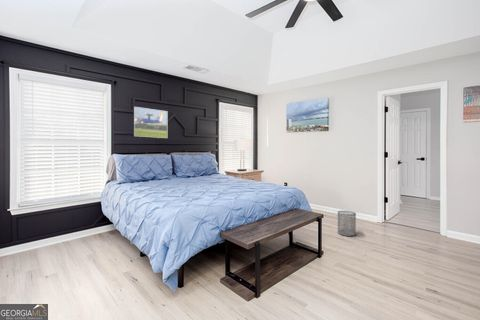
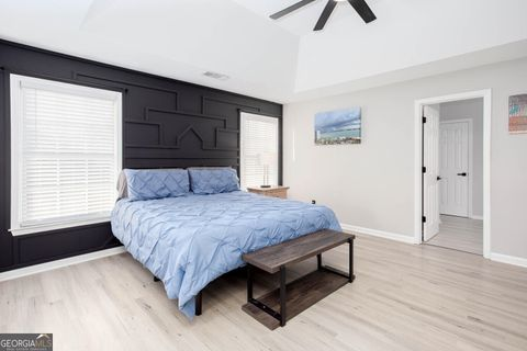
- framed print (151, 123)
- wastebasket (346, 223)
